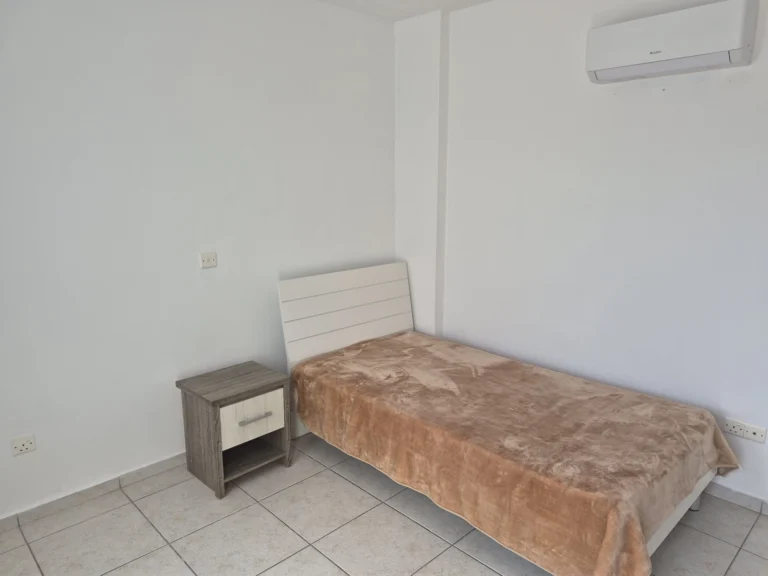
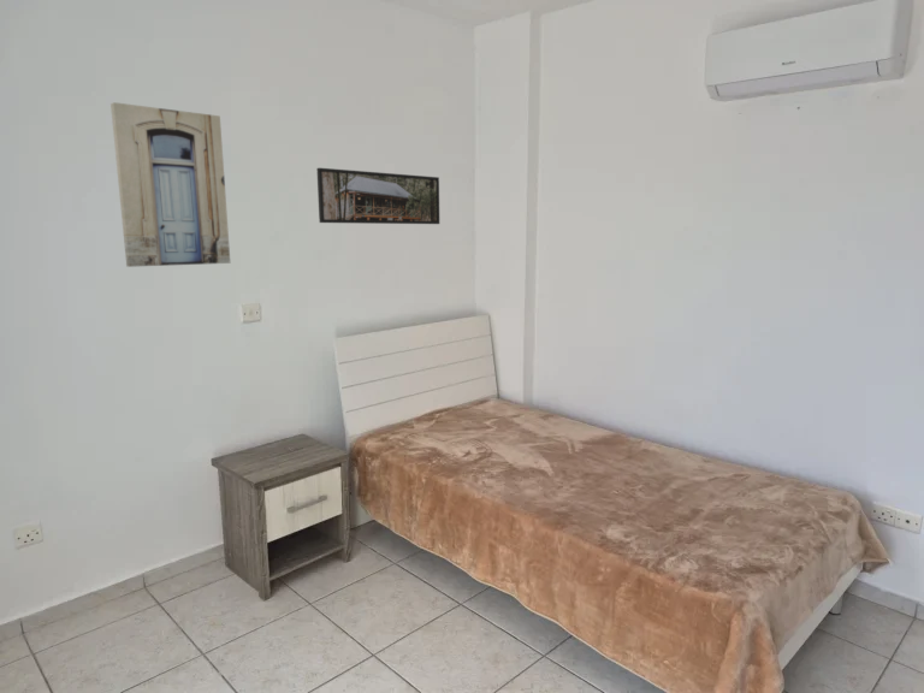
+ wall art (174, 189)
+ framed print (383, 197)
